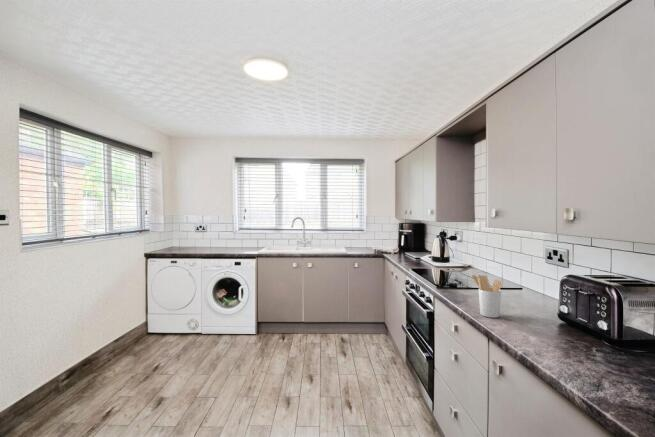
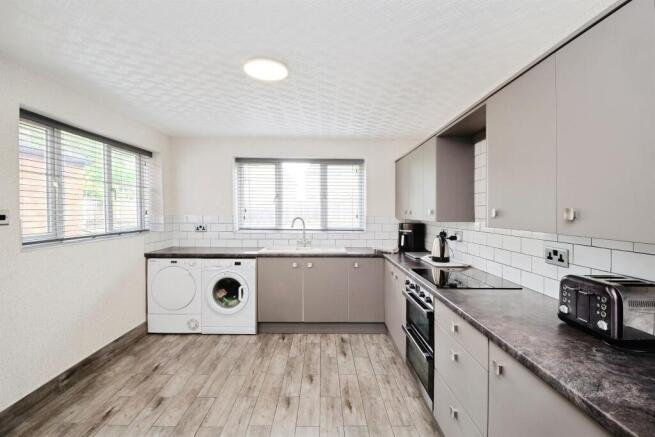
- utensil holder (486, 294)
